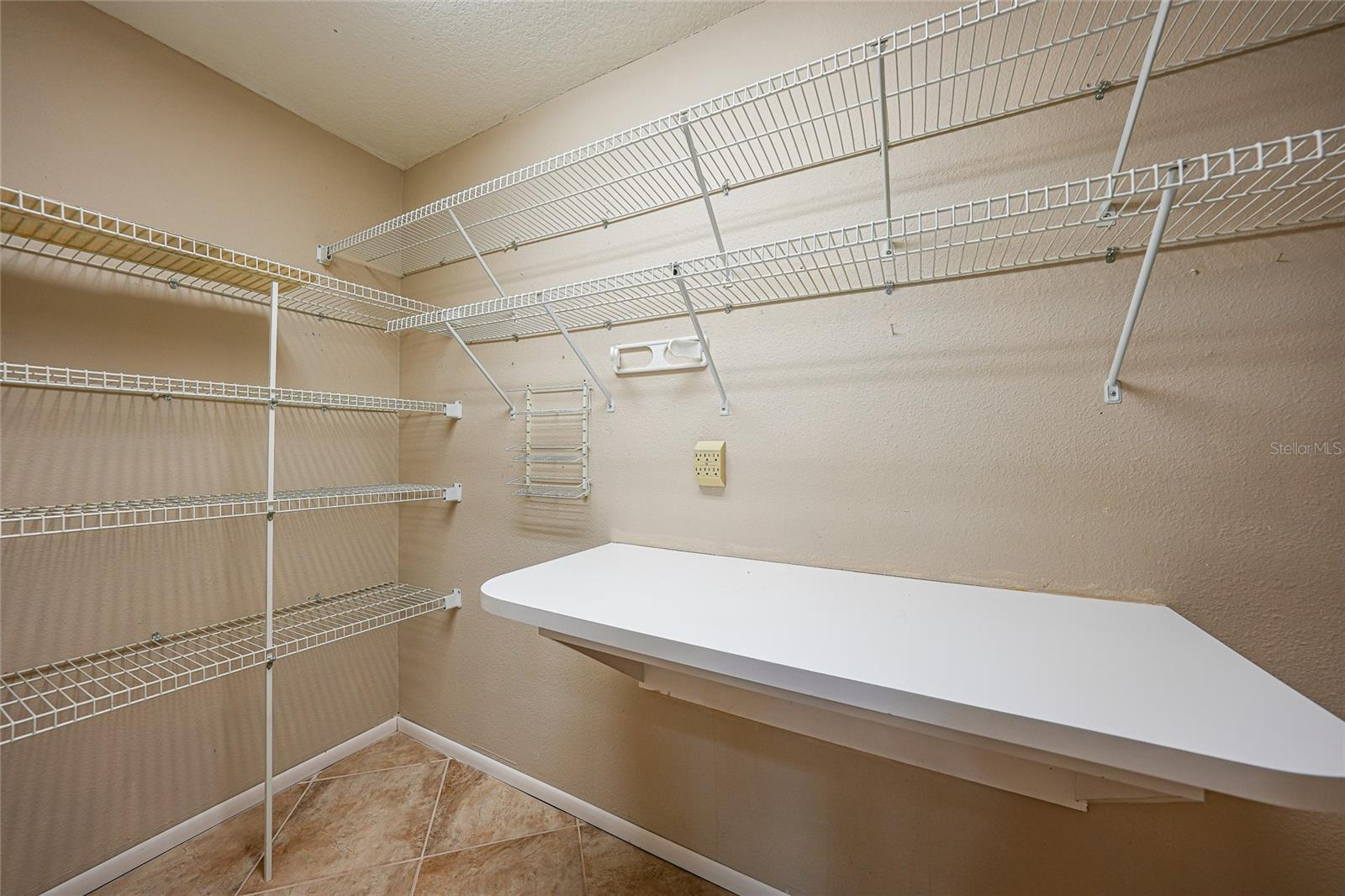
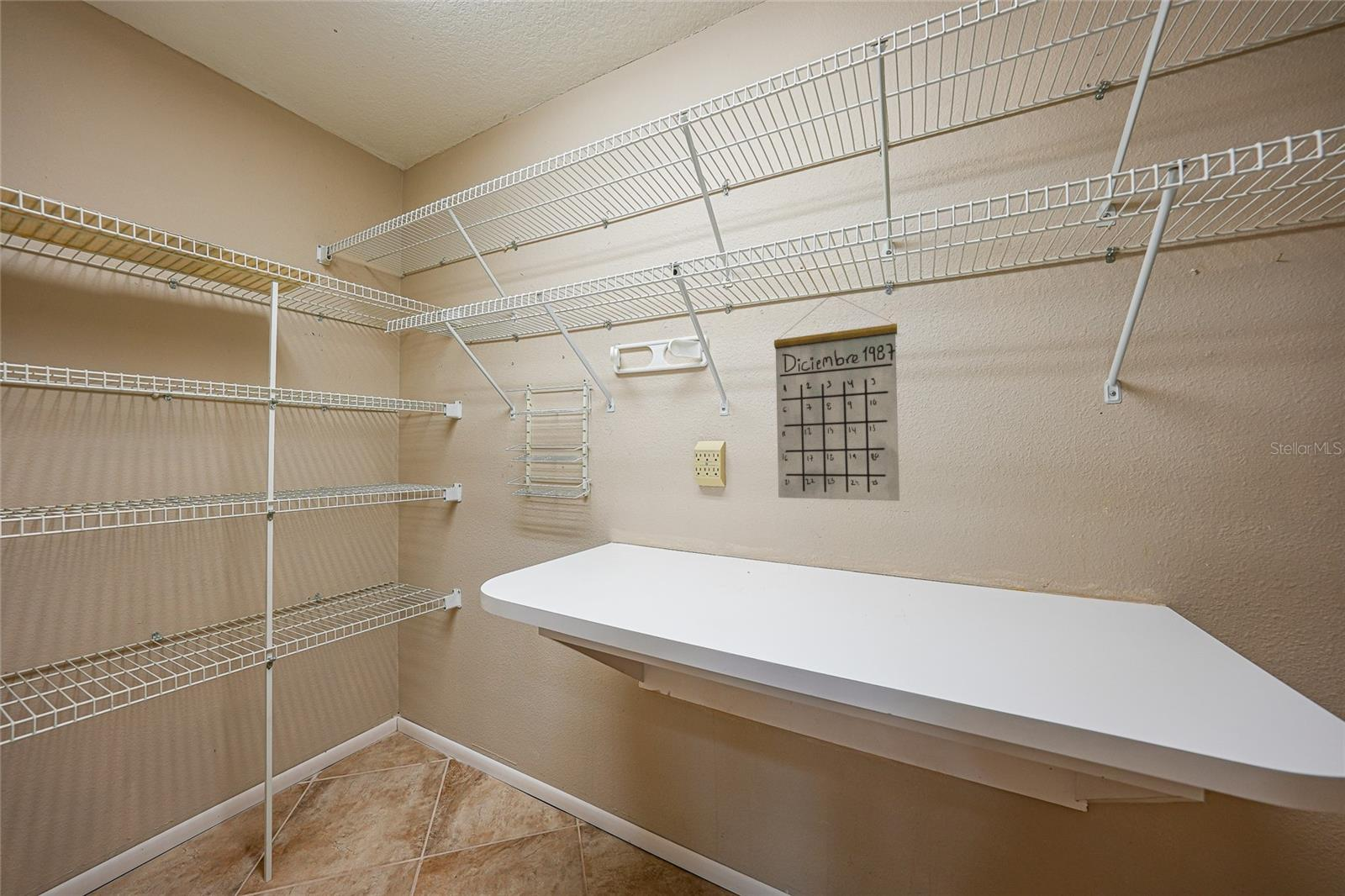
+ calendar (833, 395)
